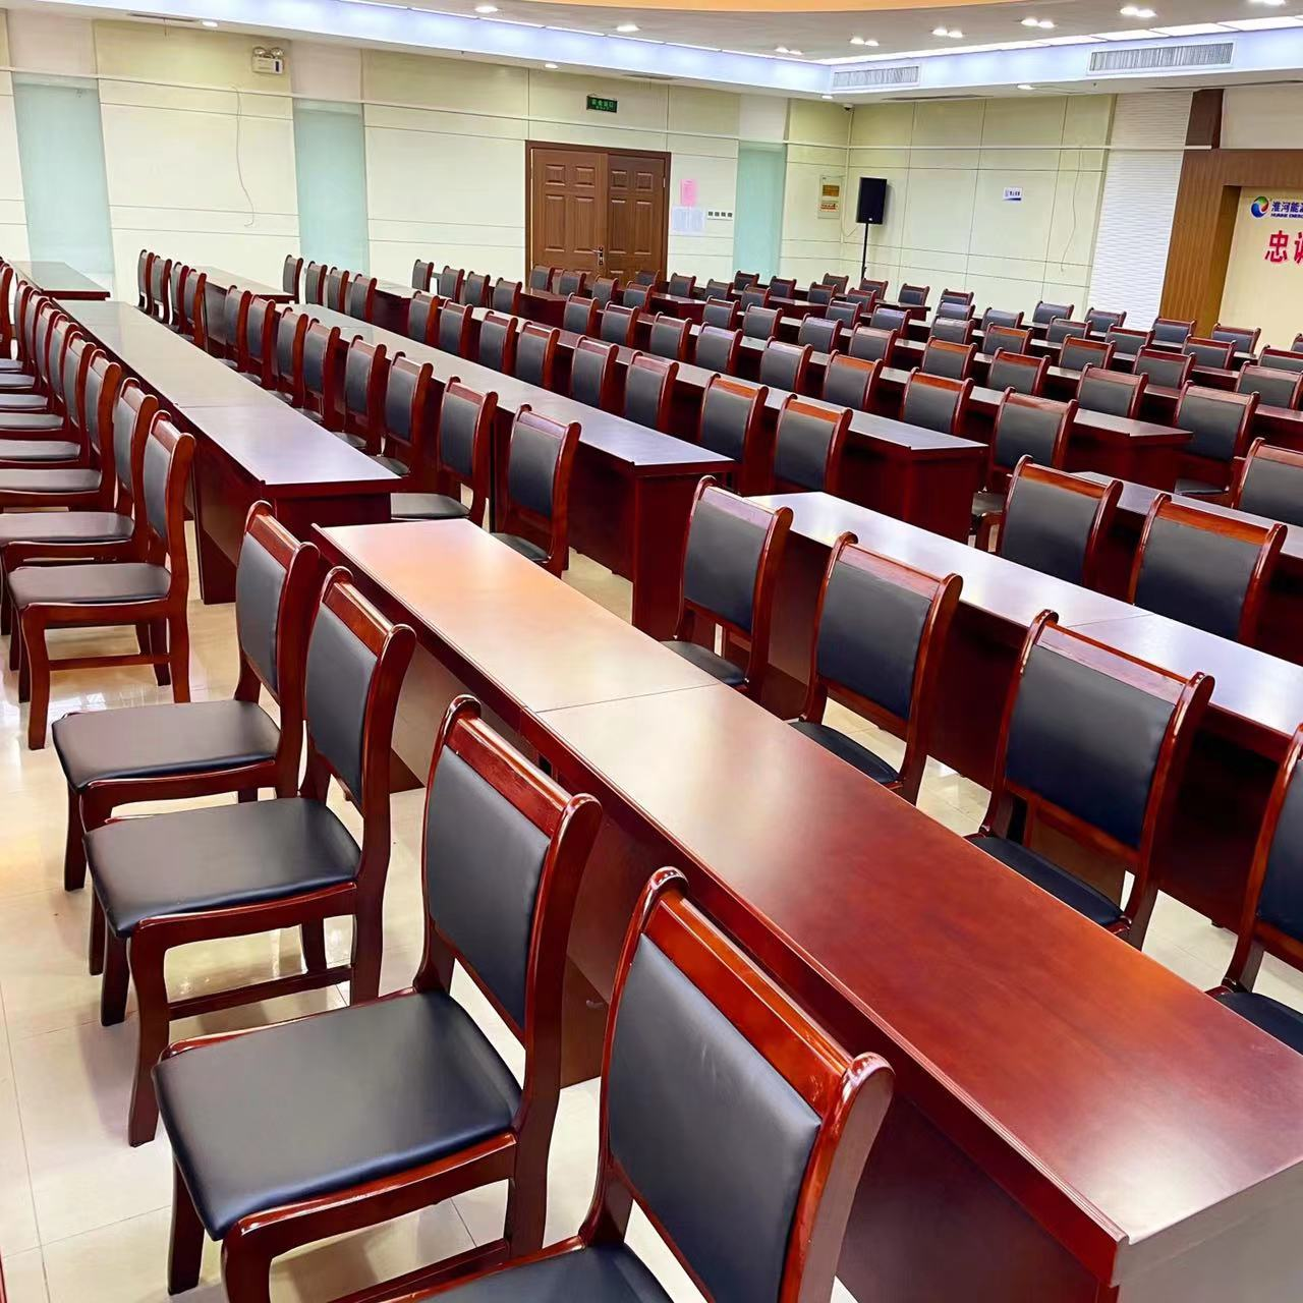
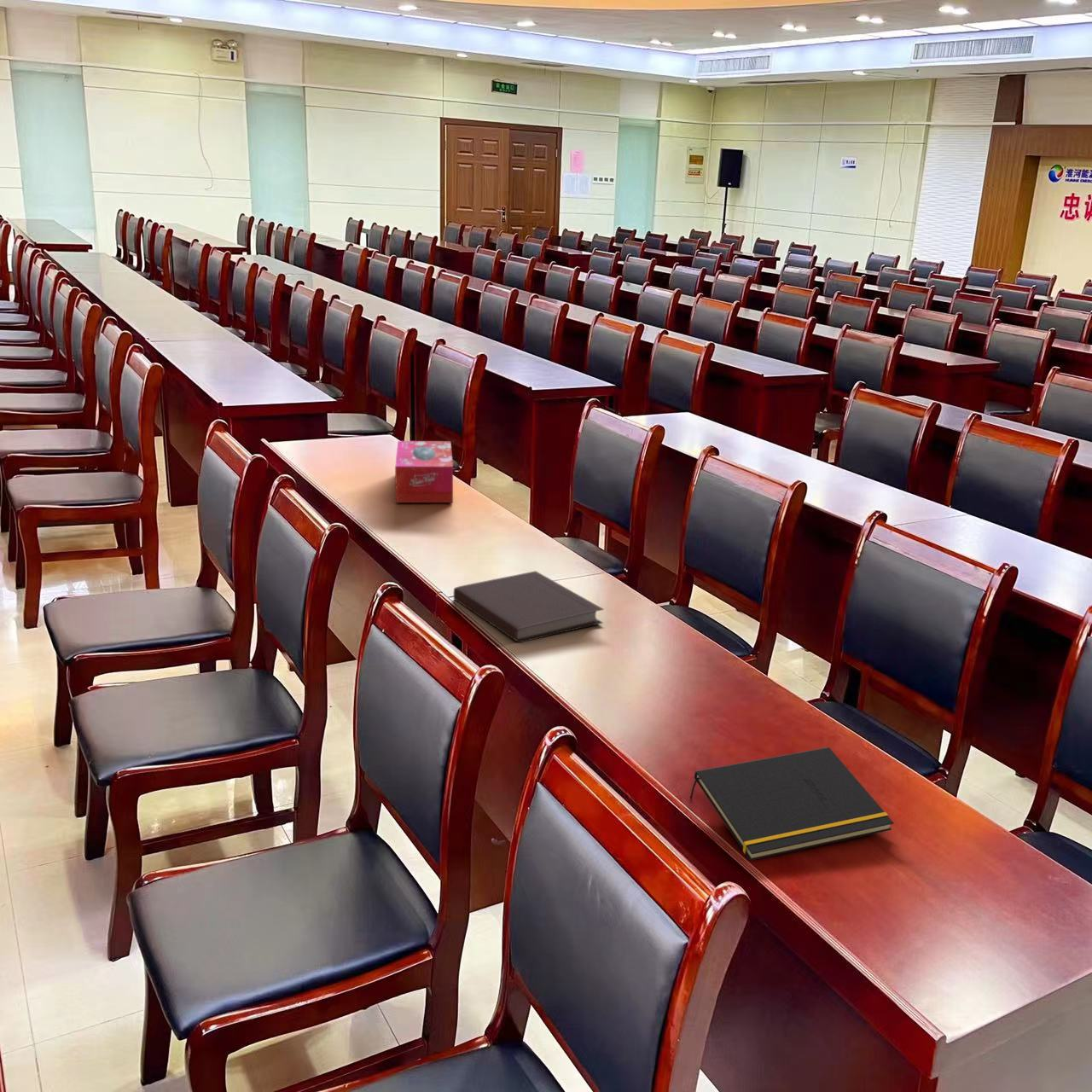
+ tissue box (424, 470)
+ notepad (792, 799)
+ notebook (526, 604)
